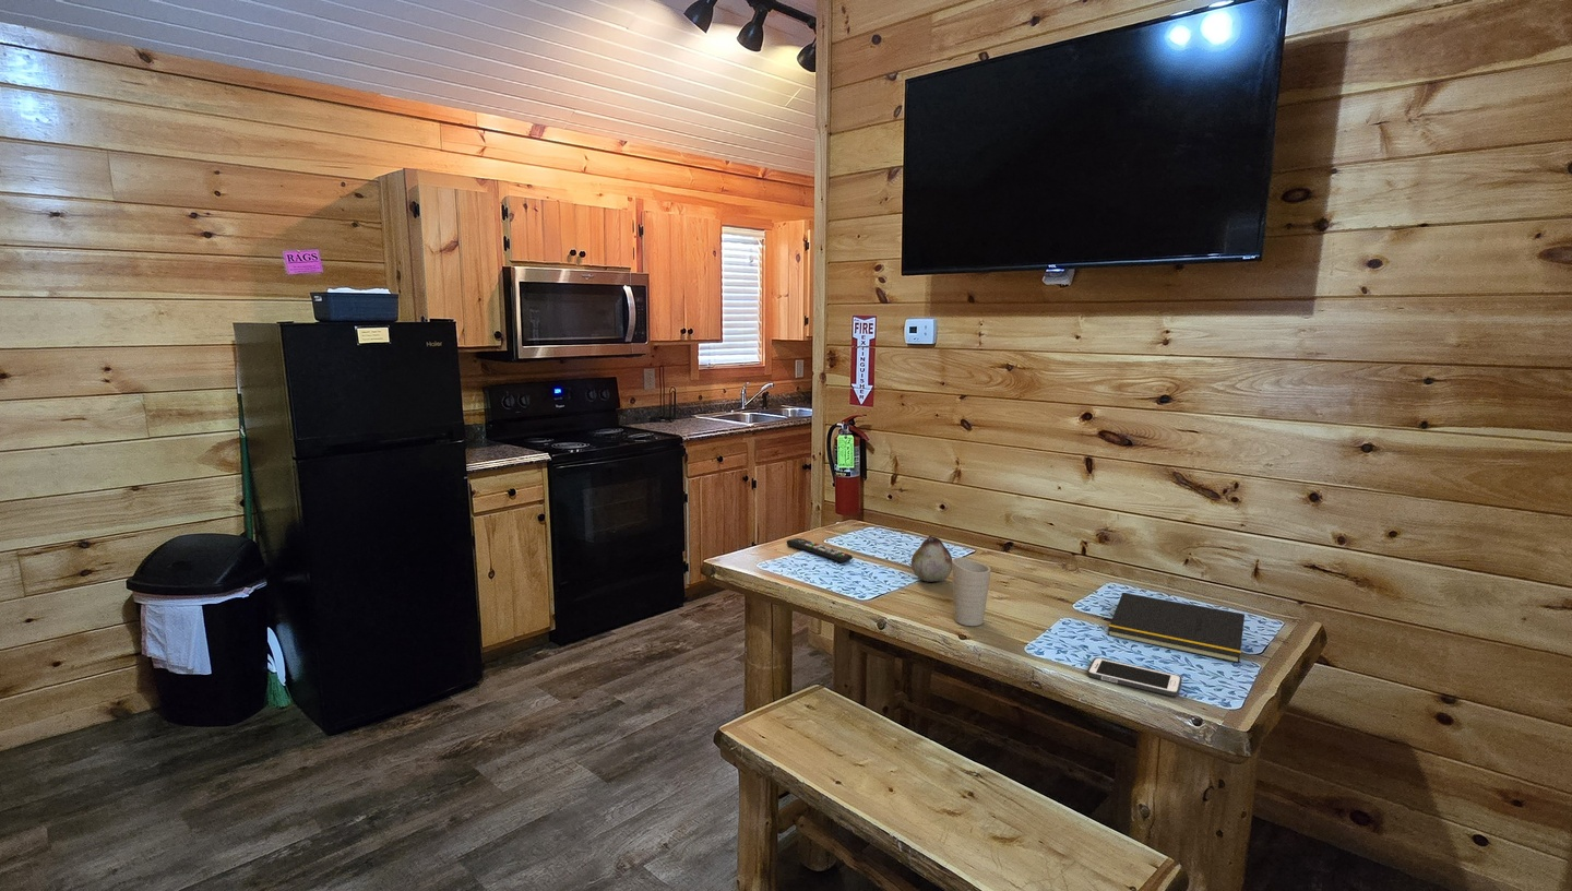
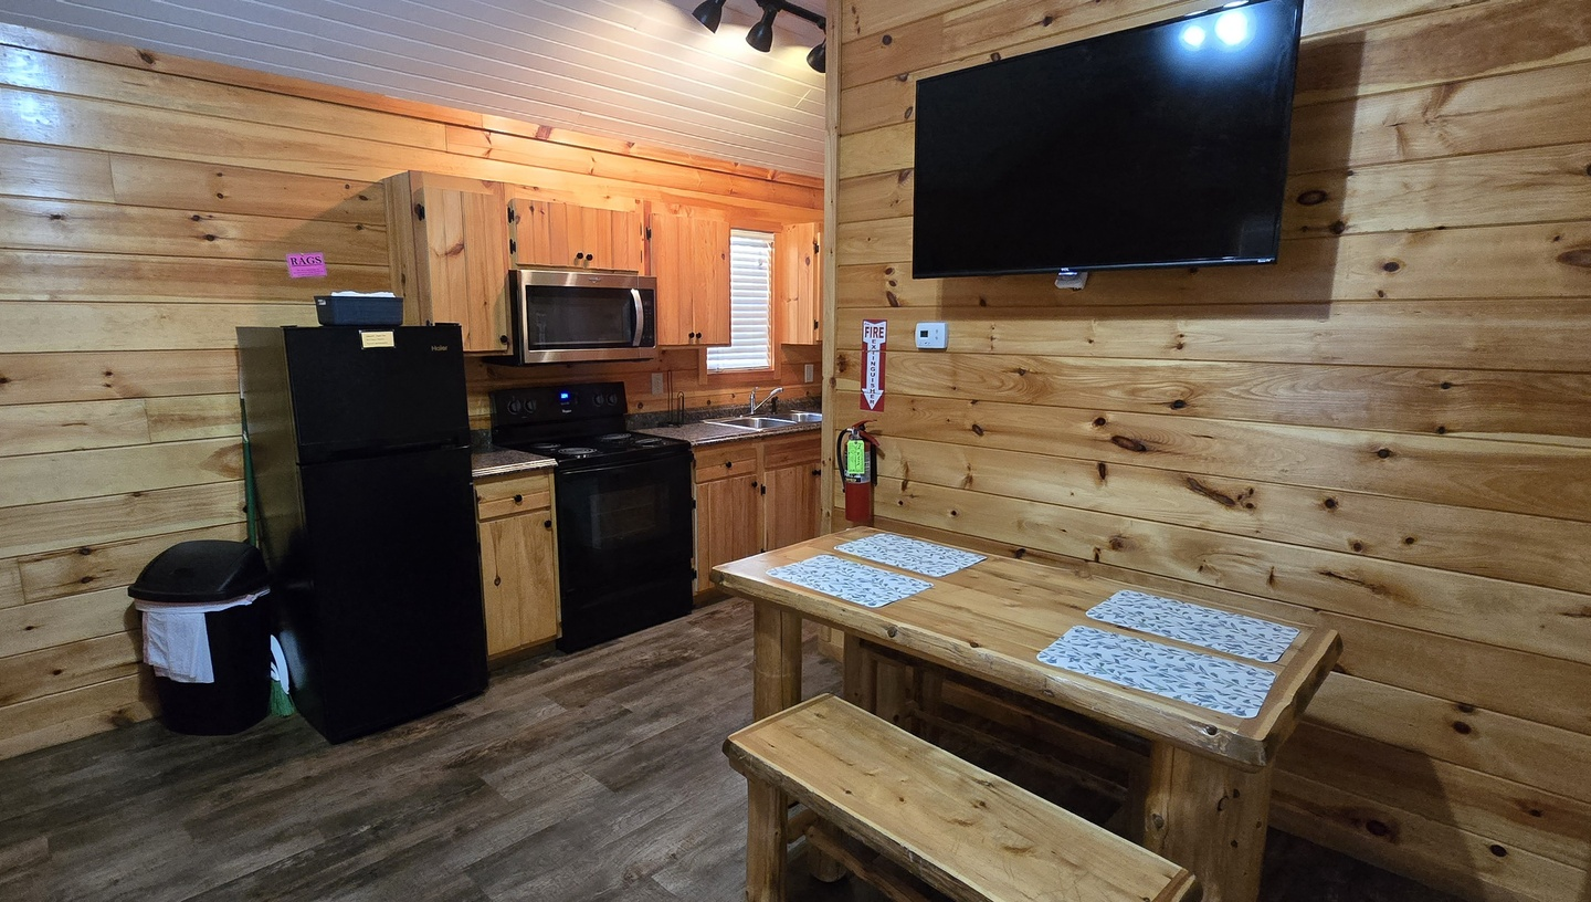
- remote control (818, 549)
- cup (969, 591)
- notepad (1176, 625)
- cell phone (1133, 676)
- fruit (931, 556)
